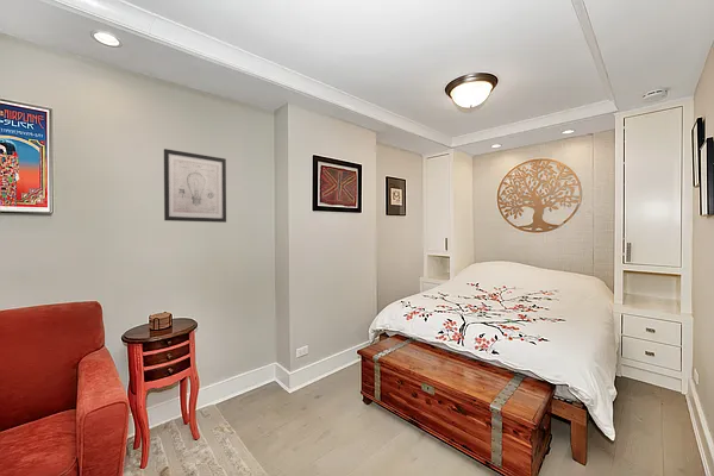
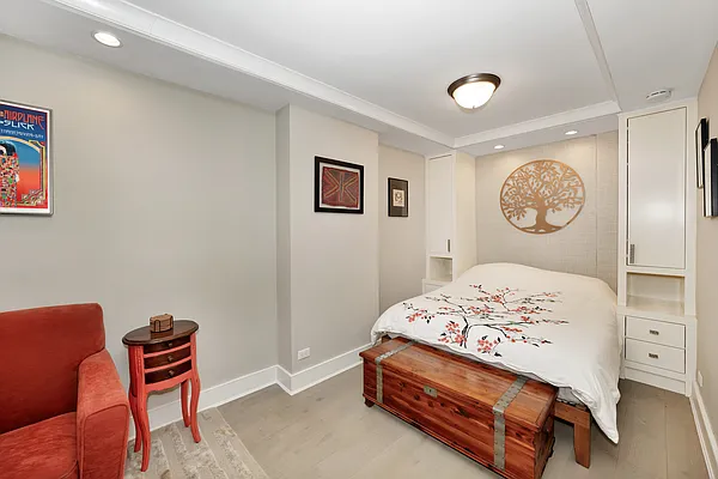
- wall art (196, 187)
